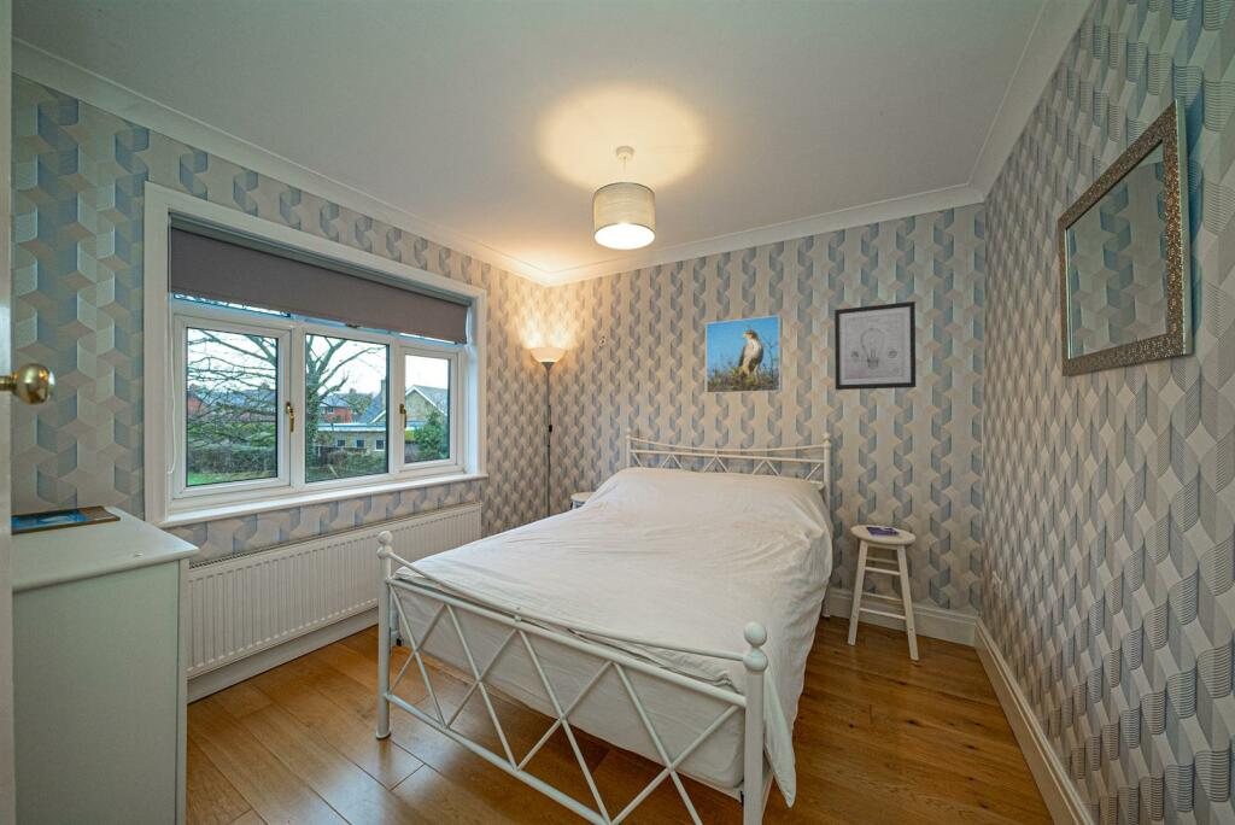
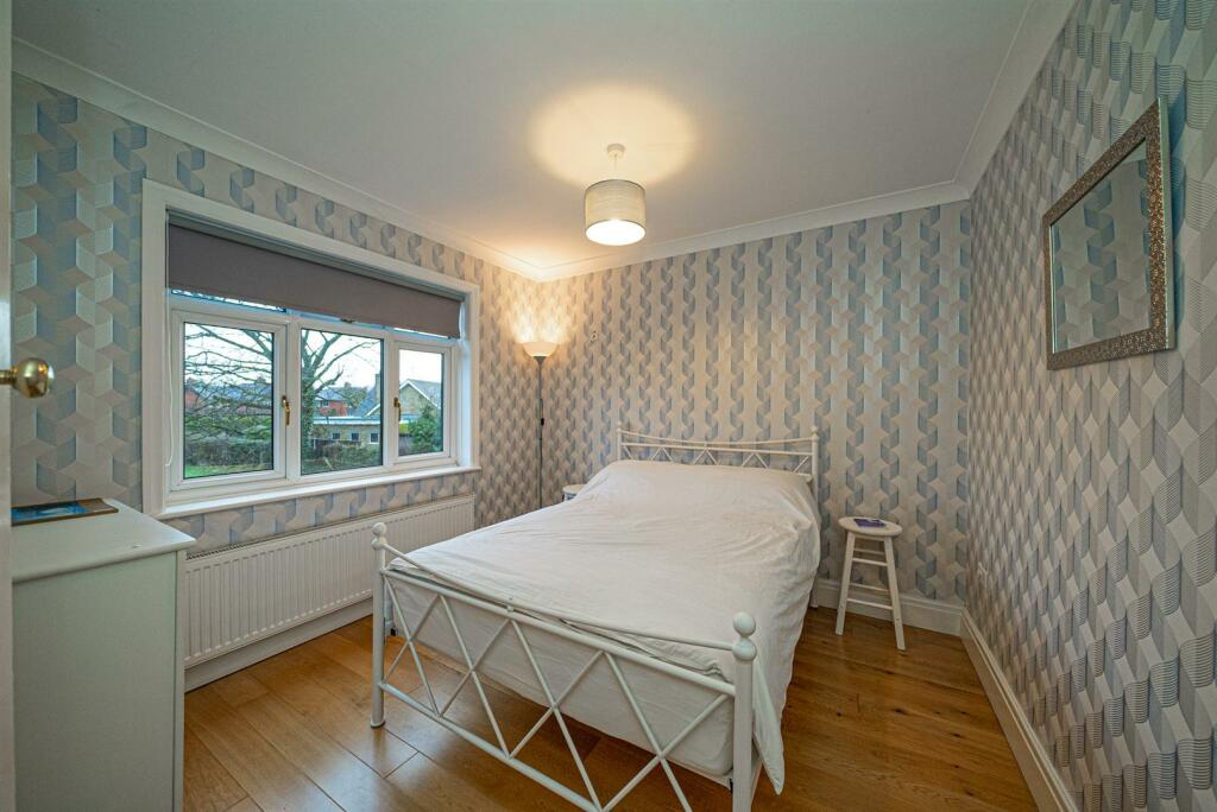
- wall art (873, 346)
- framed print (742, 356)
